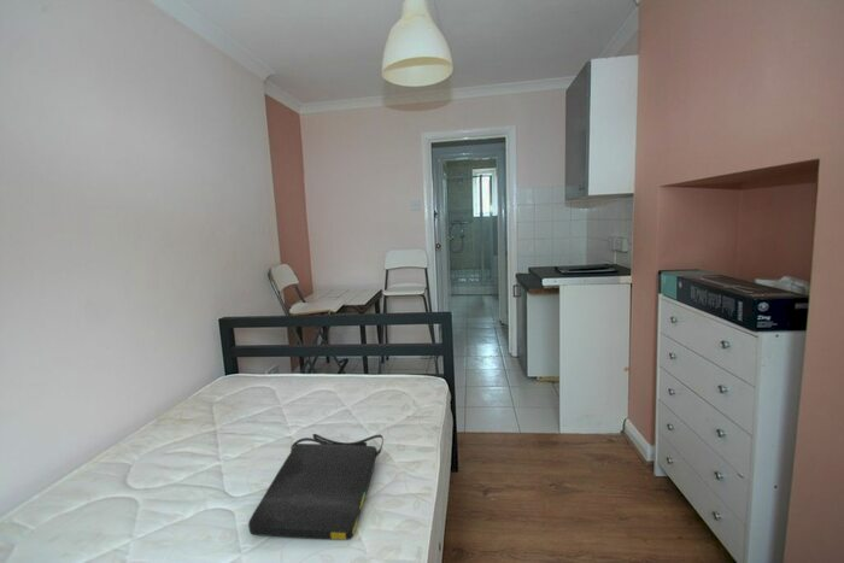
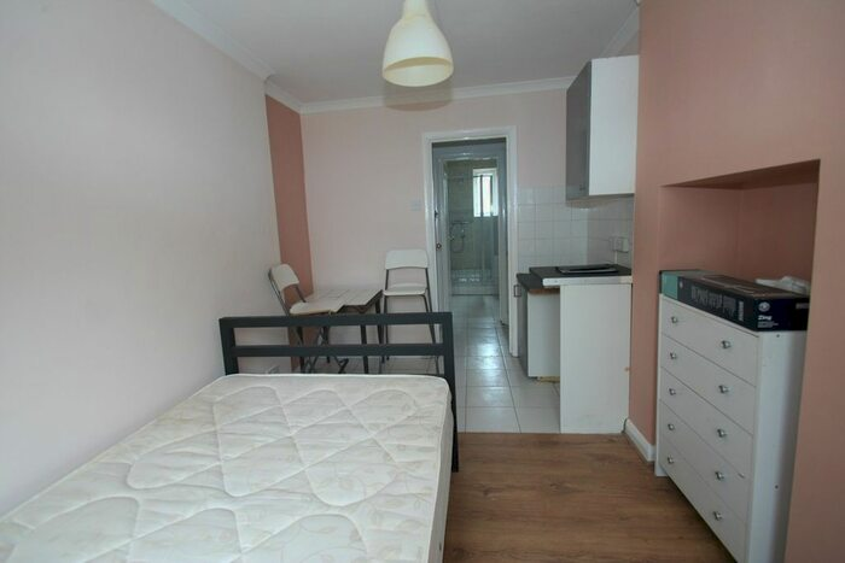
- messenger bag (323, 476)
